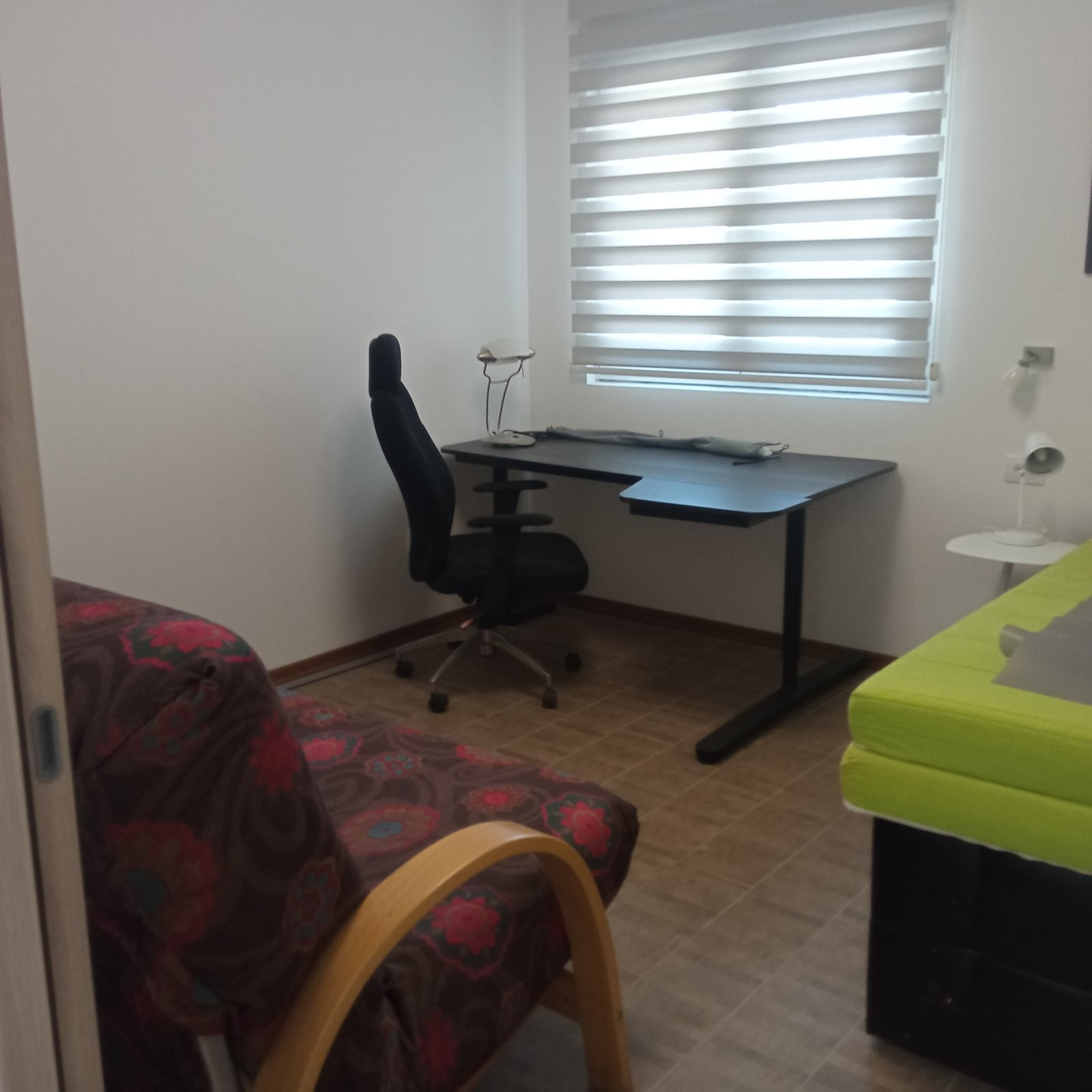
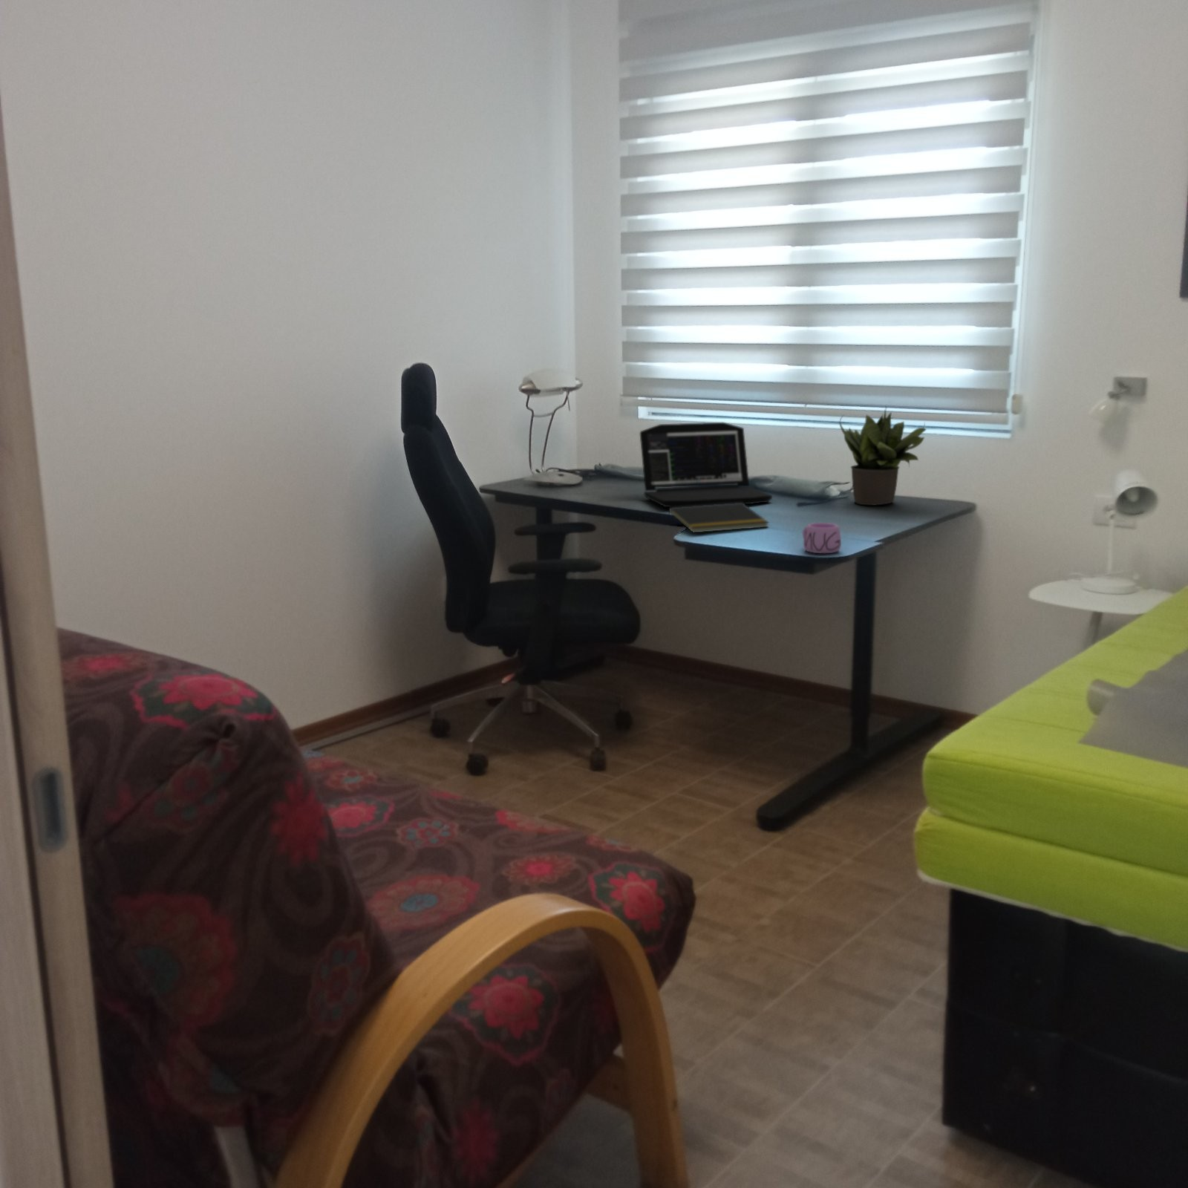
+ potted plant (882, 455)
+ notepad (718, 517)
+ laptop (705, 463)
+ mug (818, 536)
